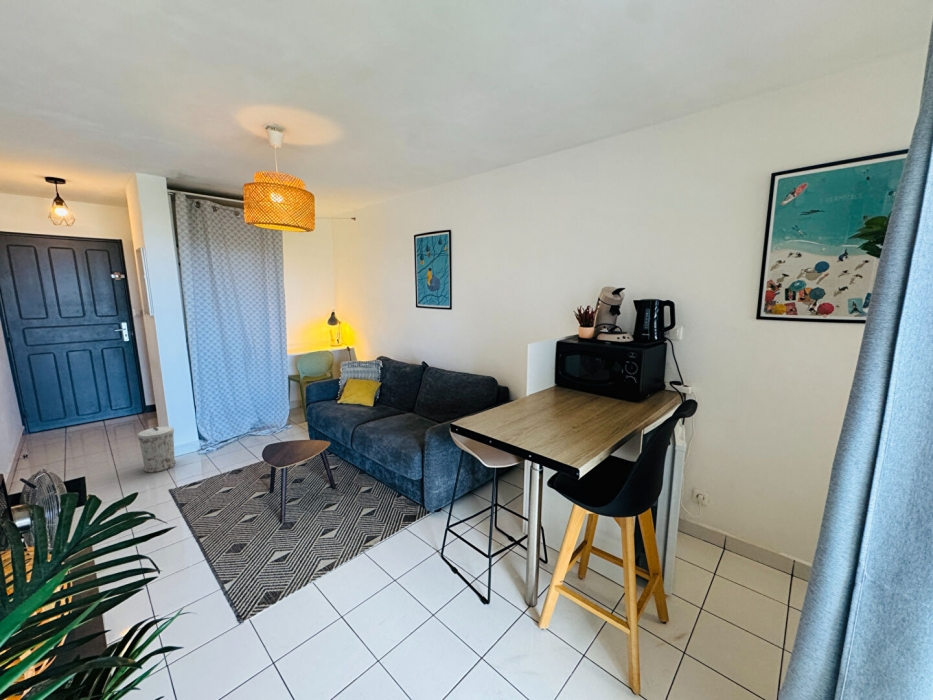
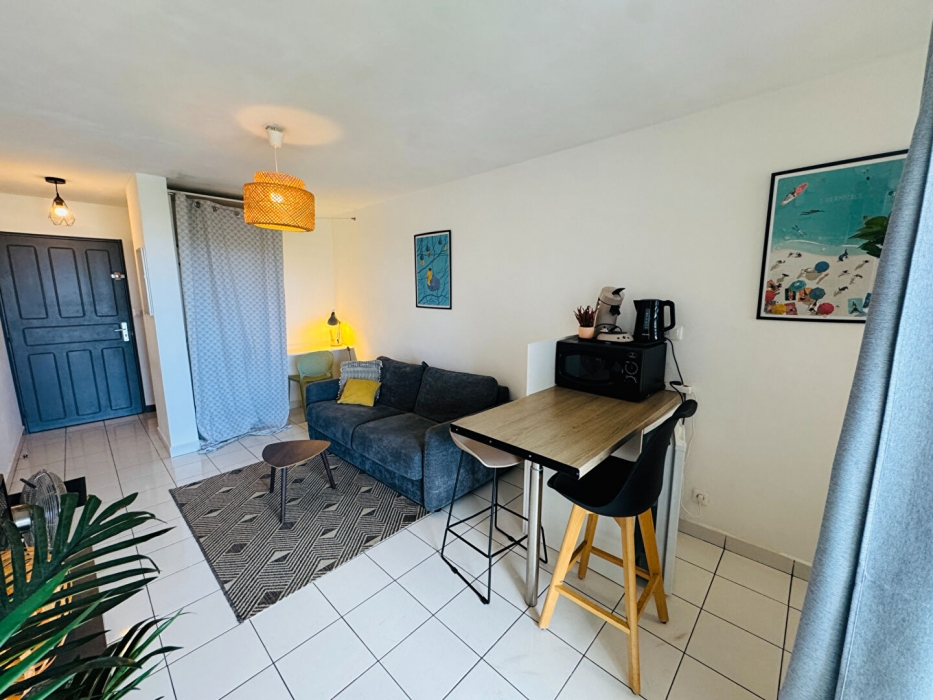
- trash can (157, 447)
